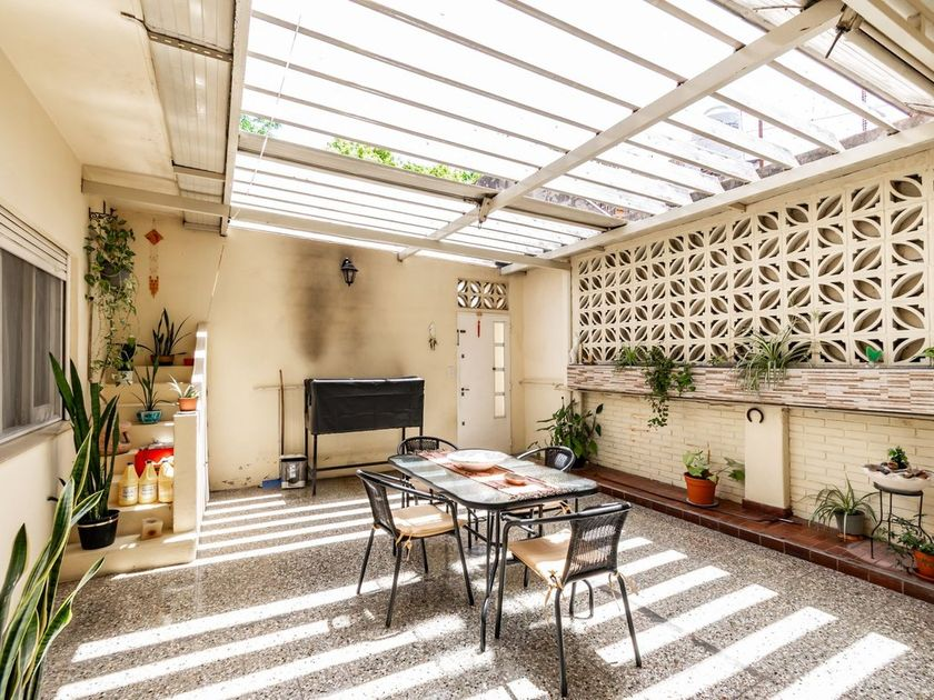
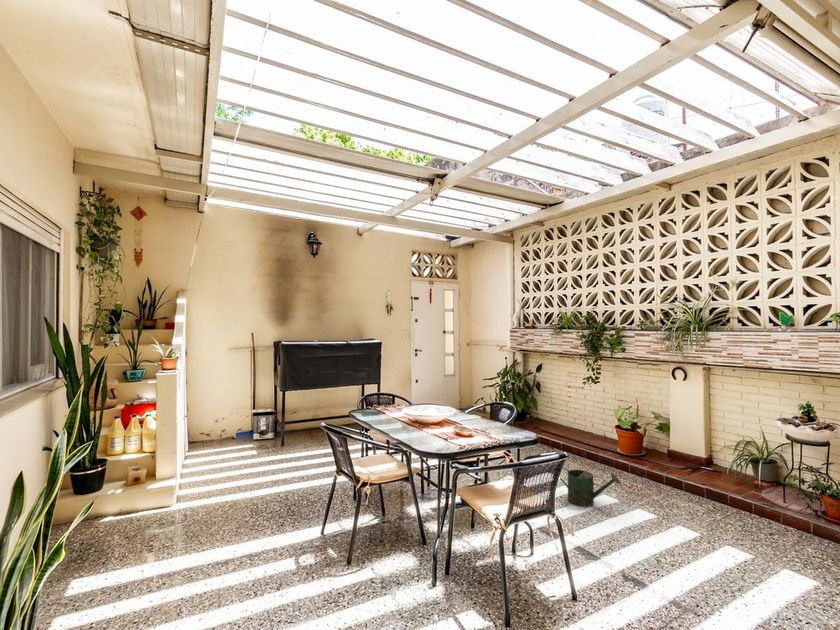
+ watering can (587, 485)
